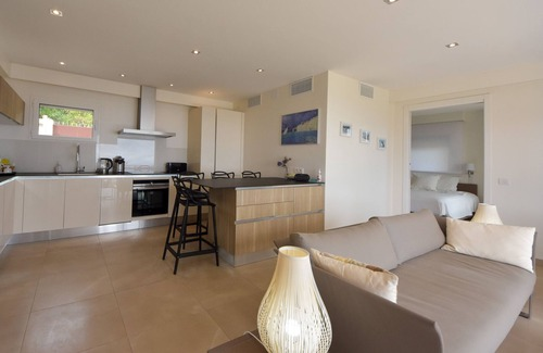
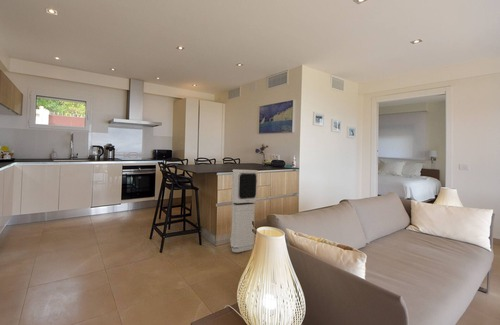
+ air purifier (239, 208)
